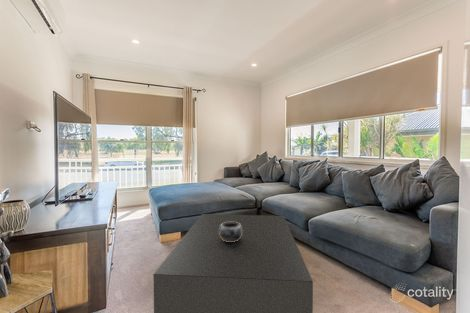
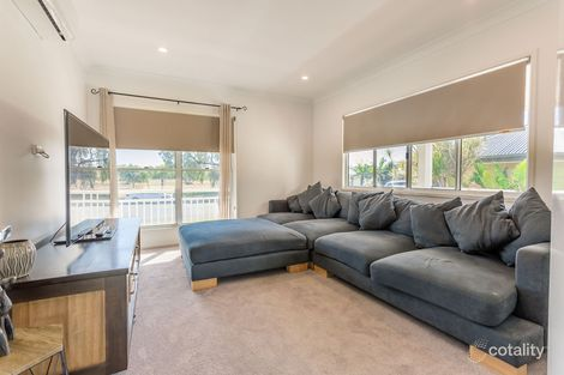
- decorative bowl (230, 231)
- coffee table (238, 254)
